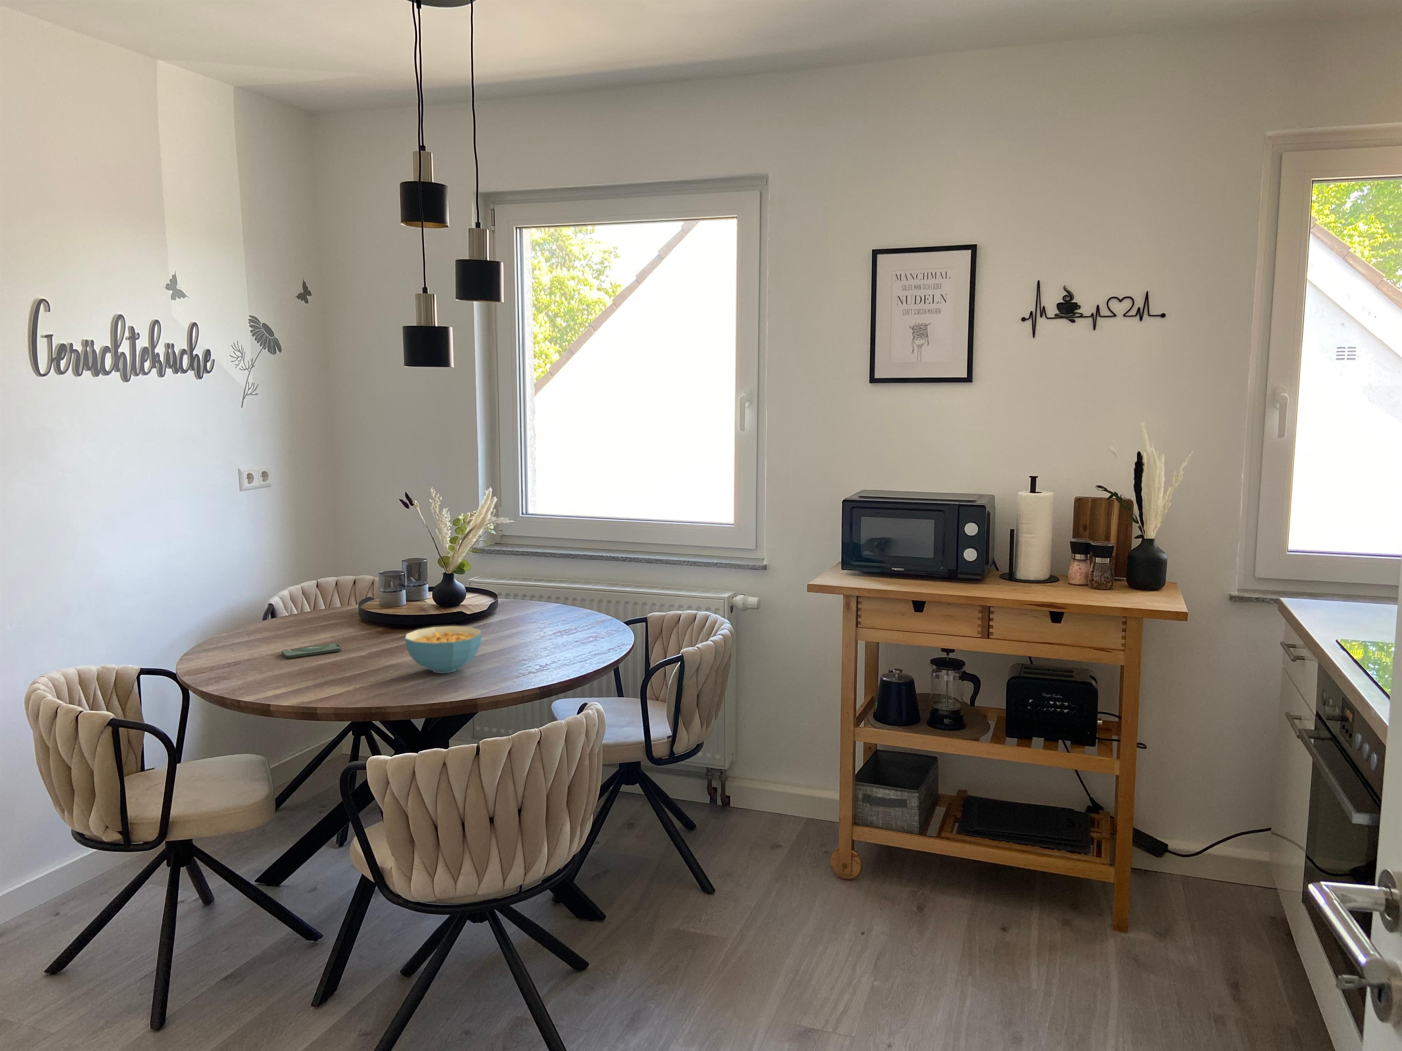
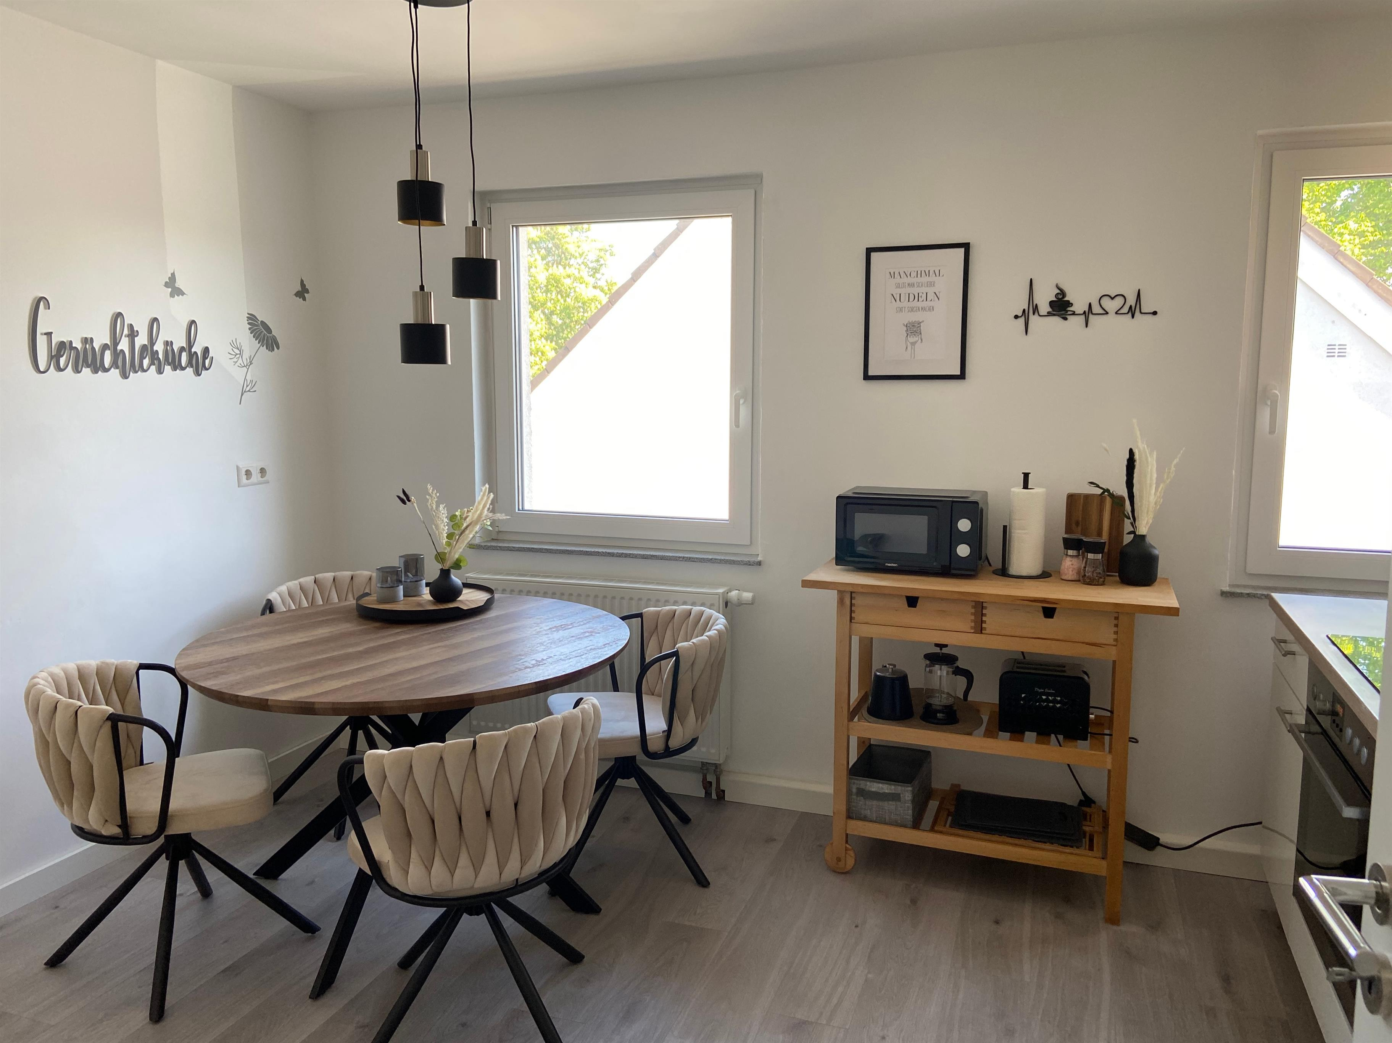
- cereal bowl (444, 651)
- smartphone (311, 650)
